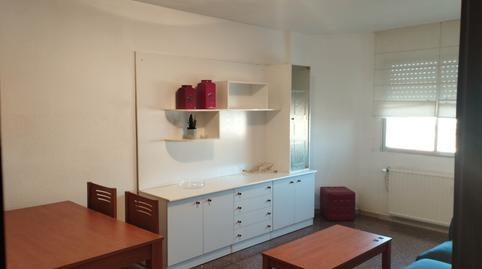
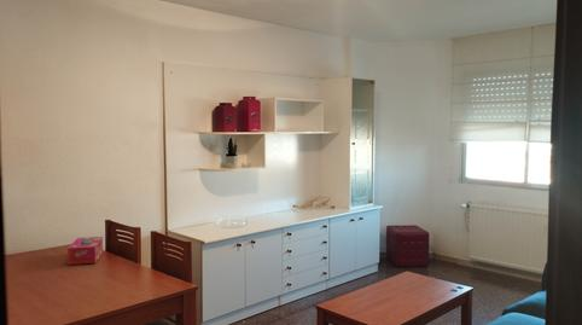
+ tissue box (86, 249)
